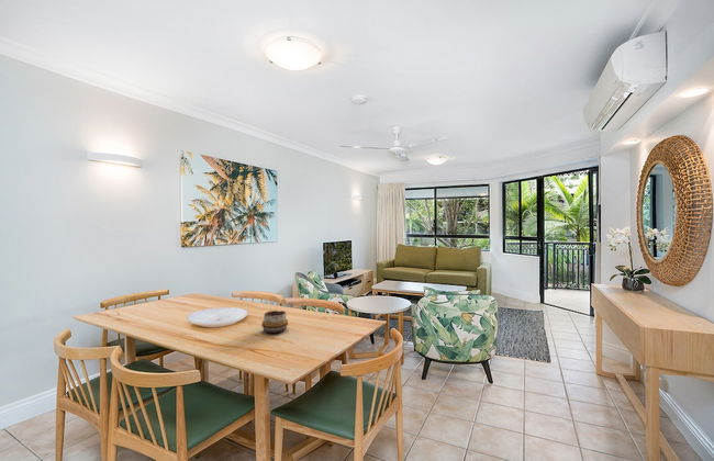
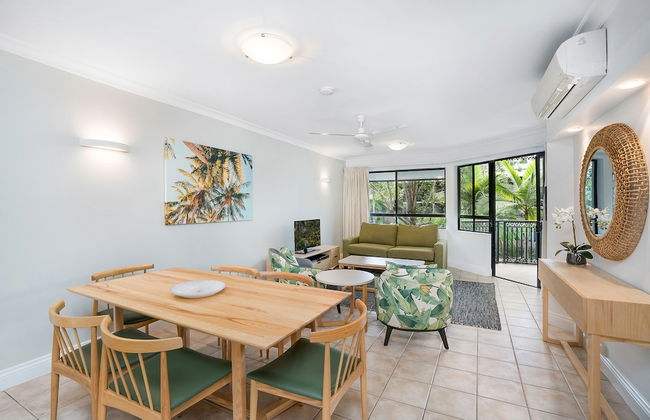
- decorative bowl (275, 322)
